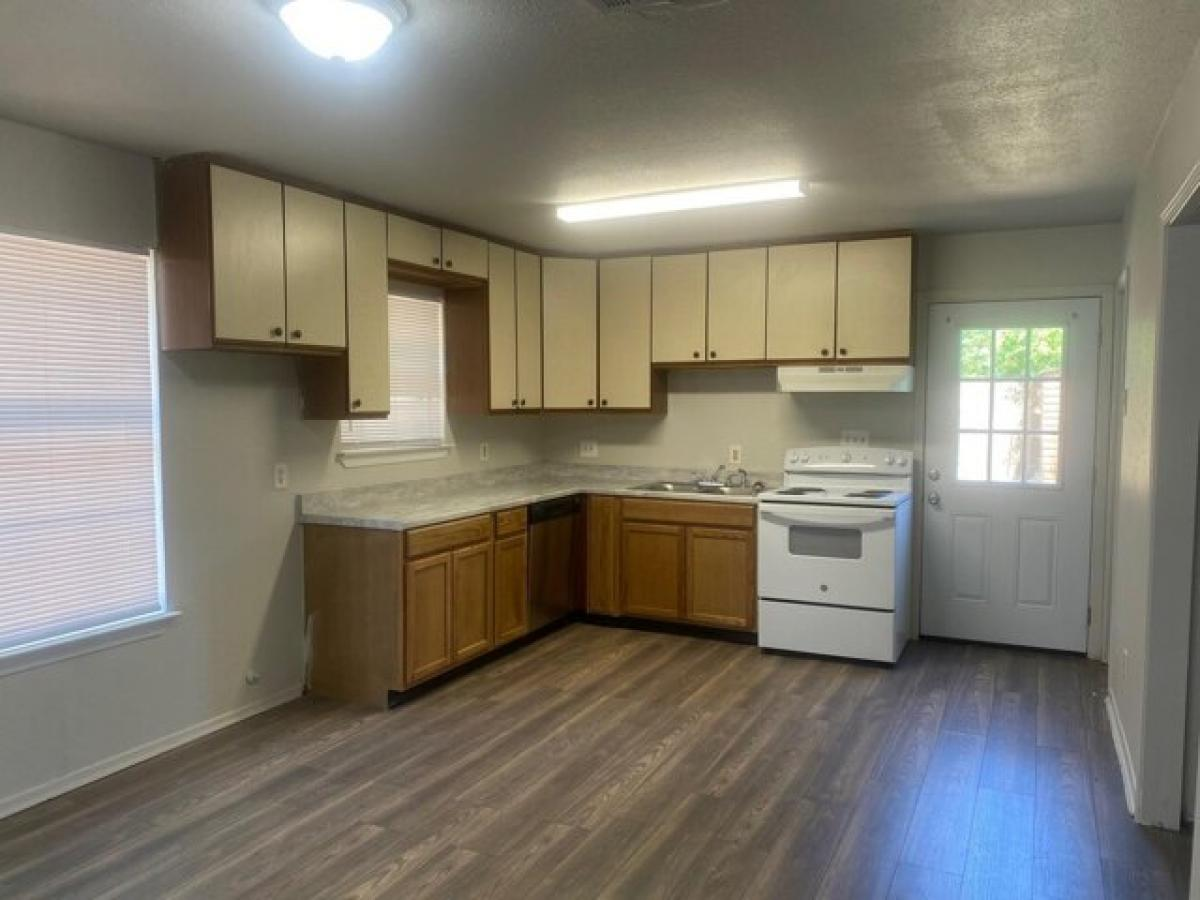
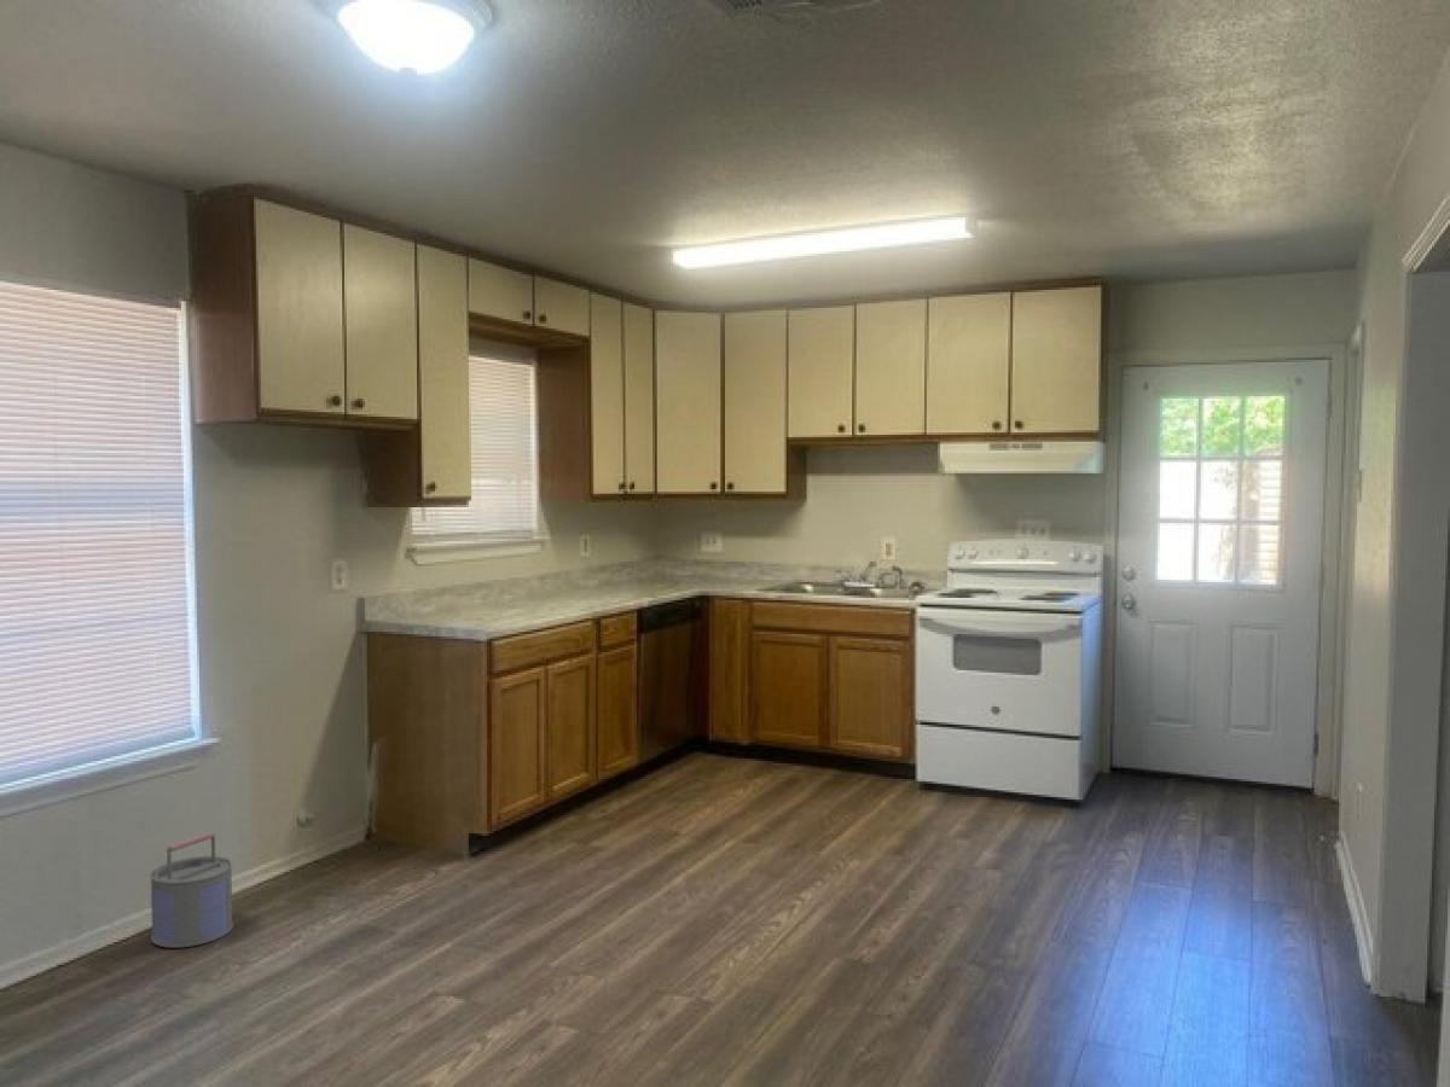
+ bucket (191, 885)
